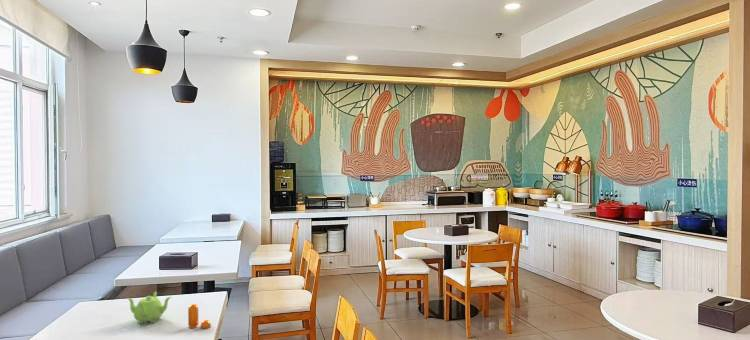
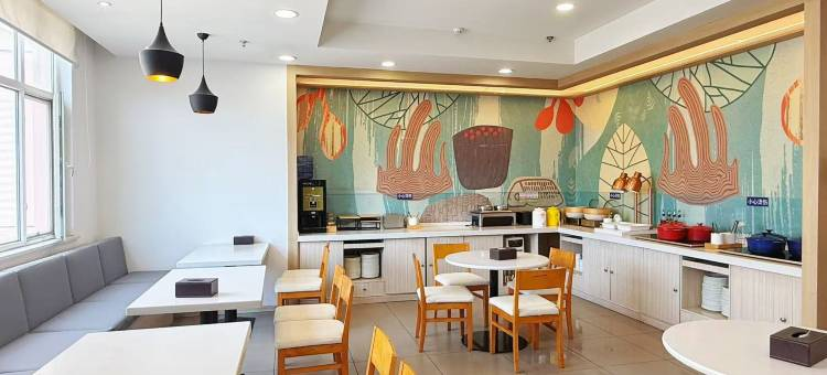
- teapot (149, 308)
- pepper shaker (197, 315)
